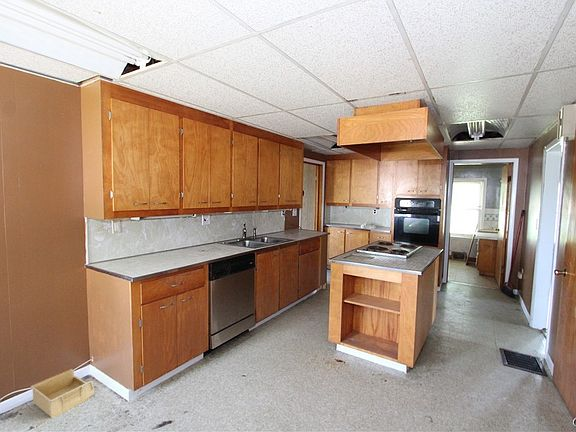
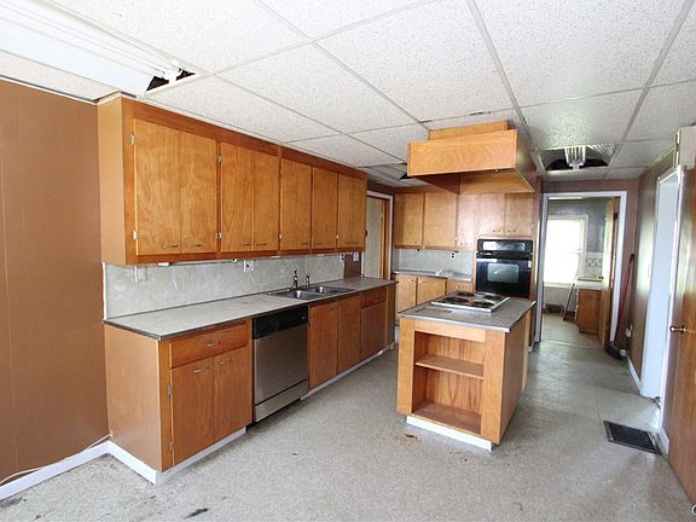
- storage bin (63, 391)
